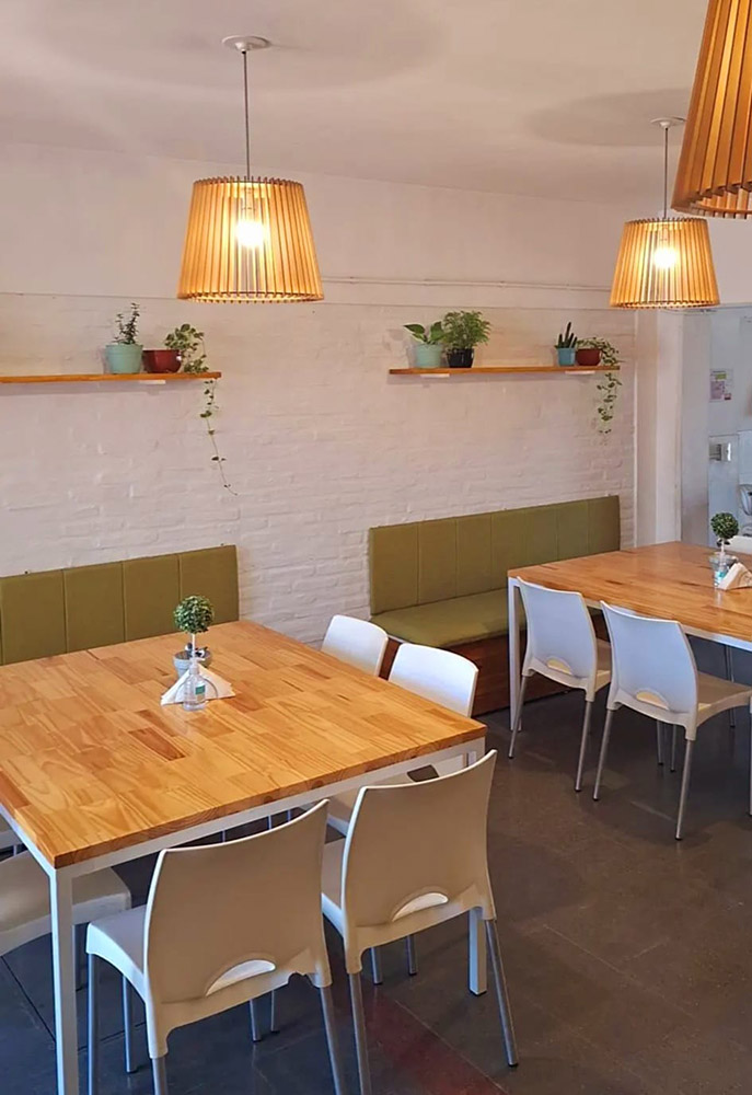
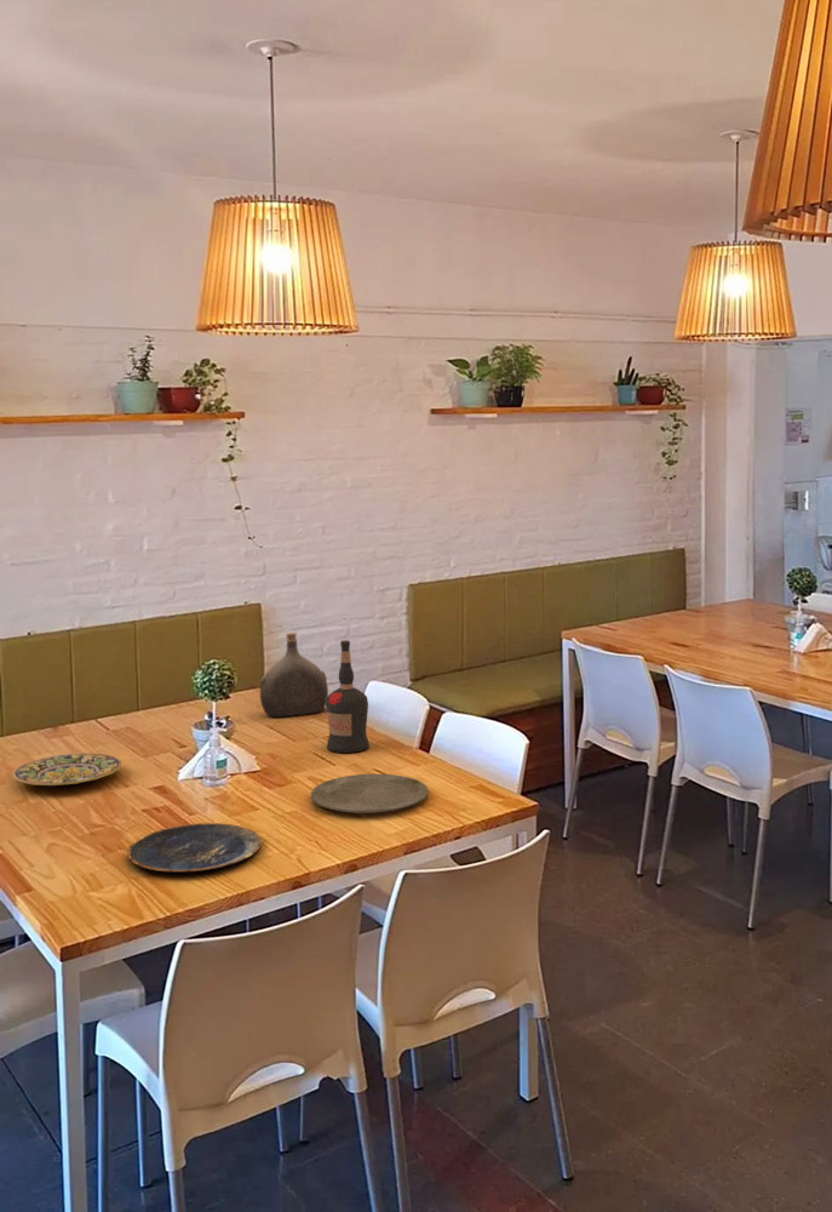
+ water jug (293, 673)
+ liquor bottle (346, 693)
+ plate (369, 794)
+ plate (195, 848)
+ plate (68, 773)
